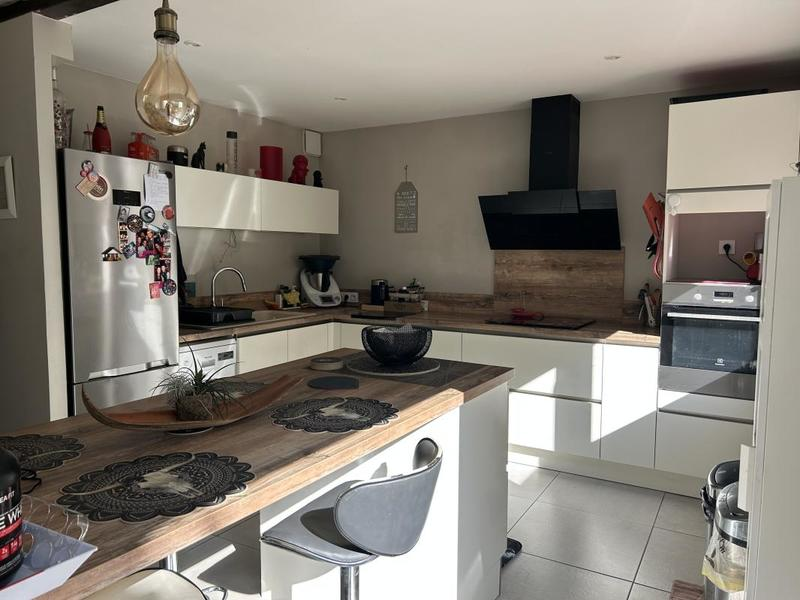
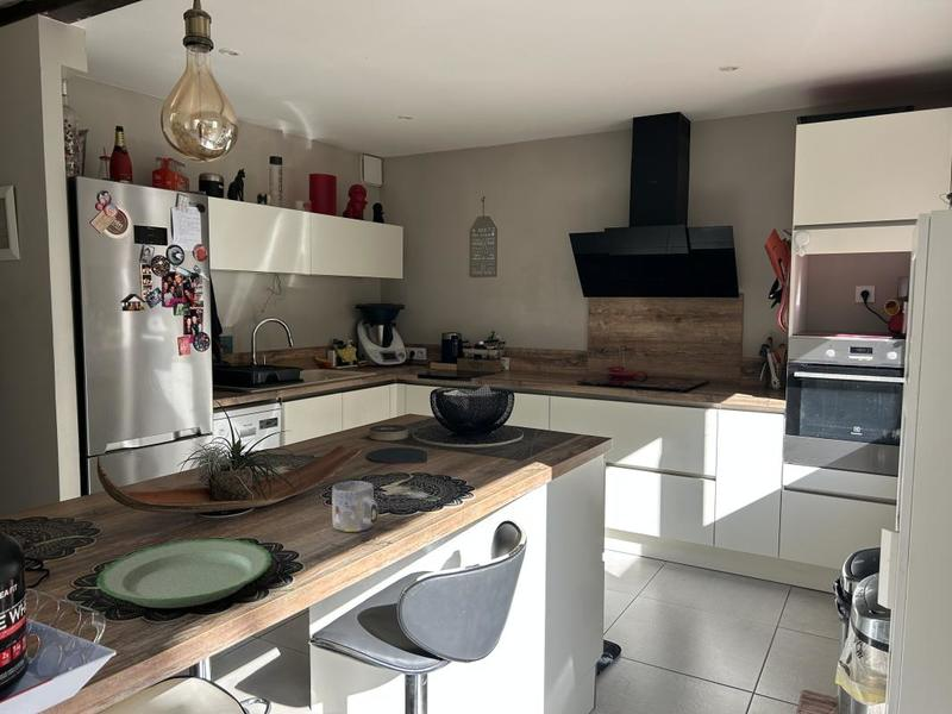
+ mug (358, 507)
+ plate (188, 575)
